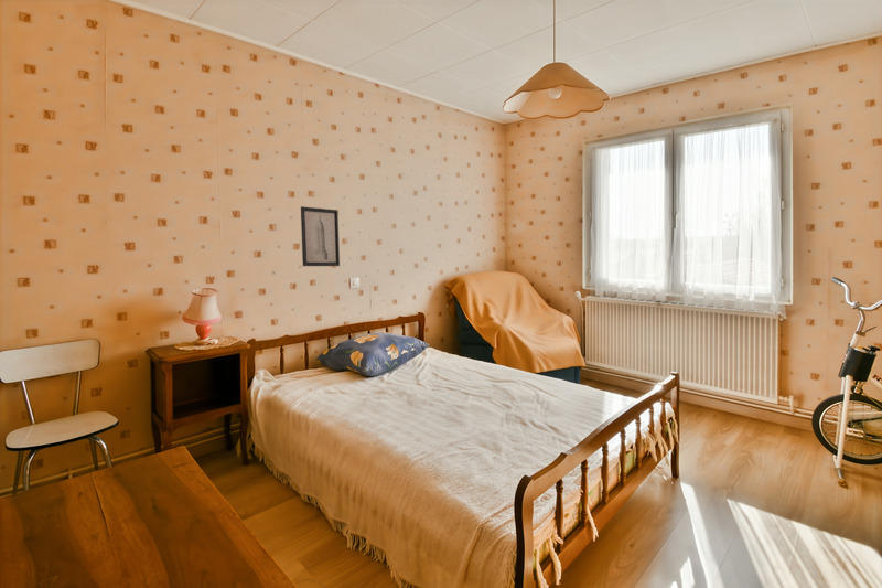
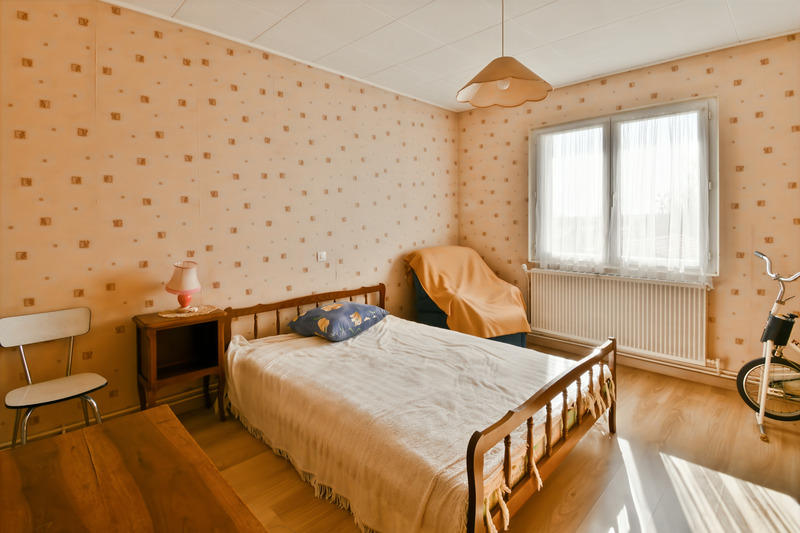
- wall art (320, 237)
